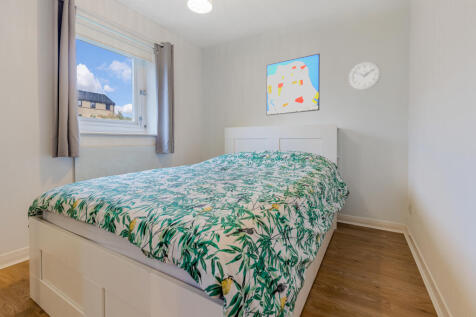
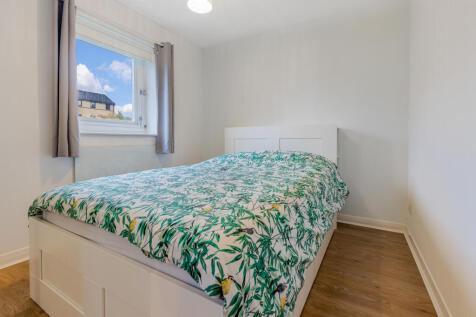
- wall clock (364, 75)
- wall art (291, 86)
